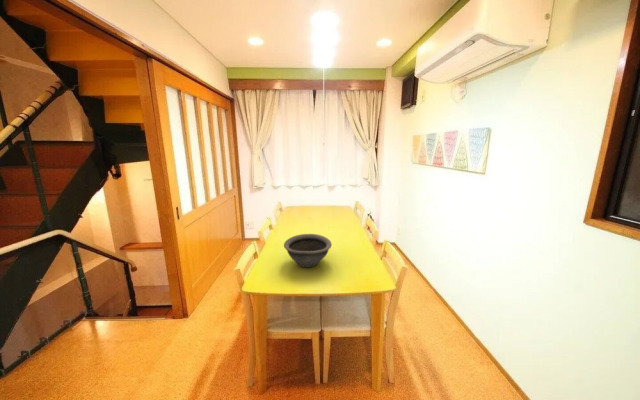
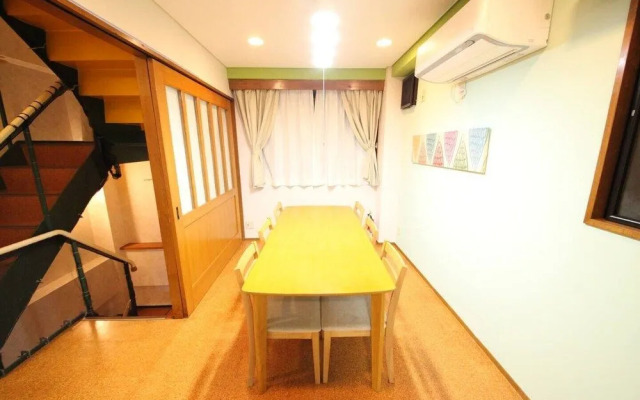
- bowl (308, 252)
